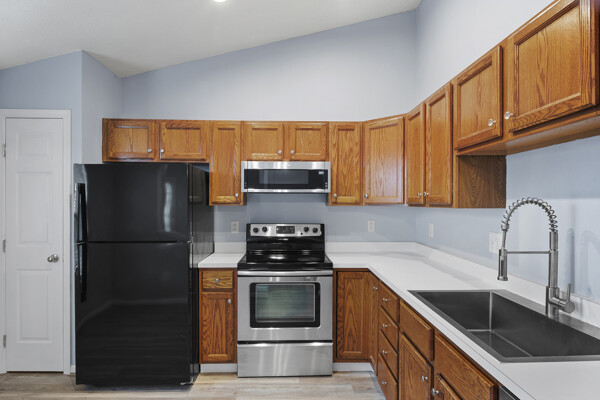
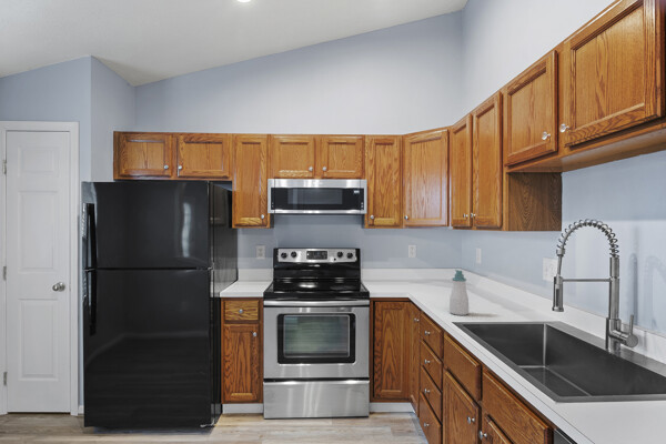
+ soap bottle (458, 292)
